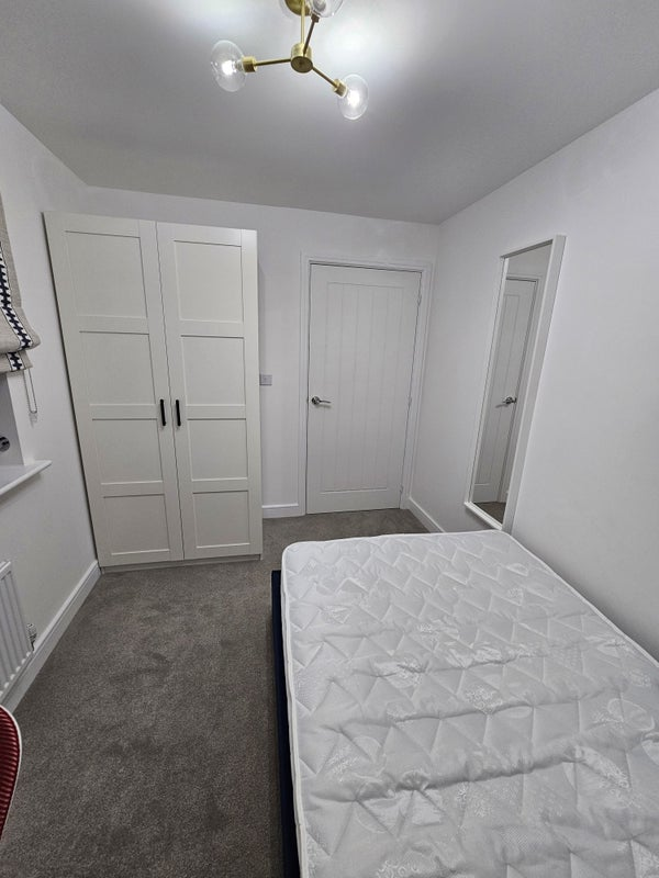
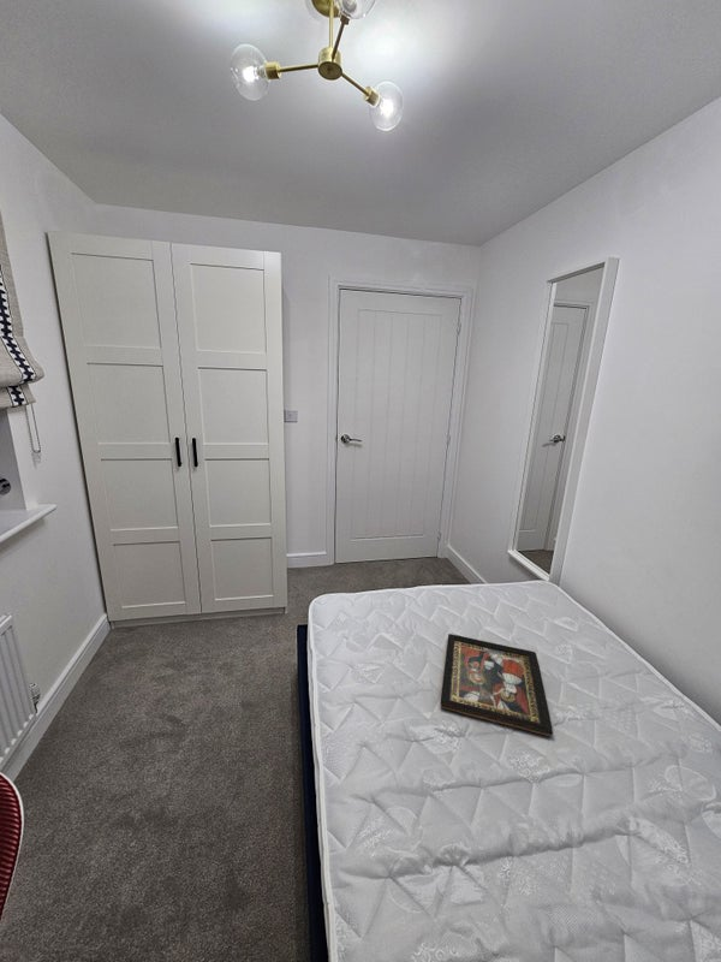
+ decorative tray (491, 676)
